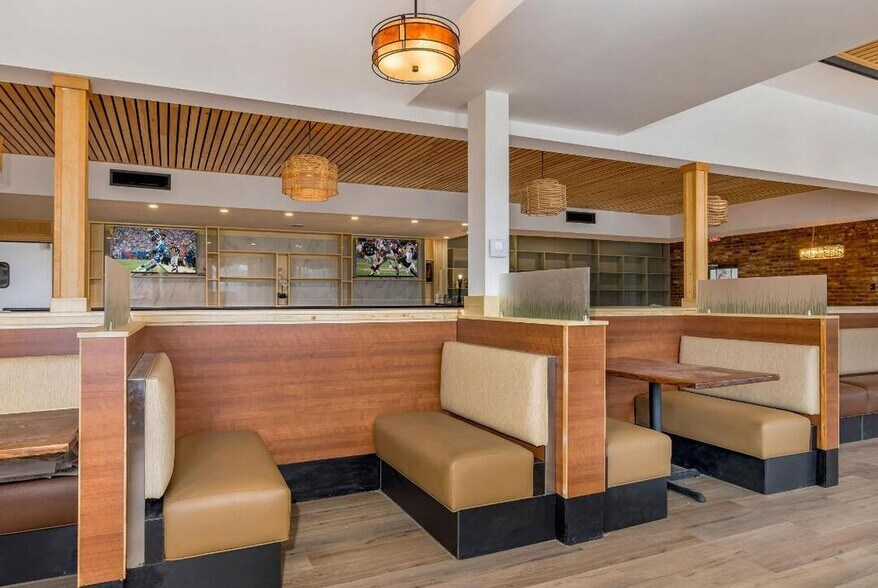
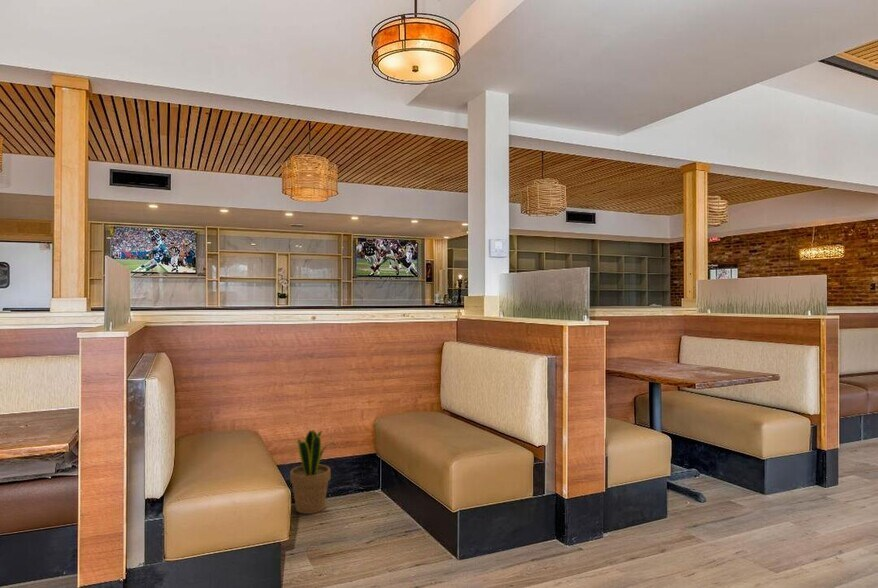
+ potted plant (313, 469)
